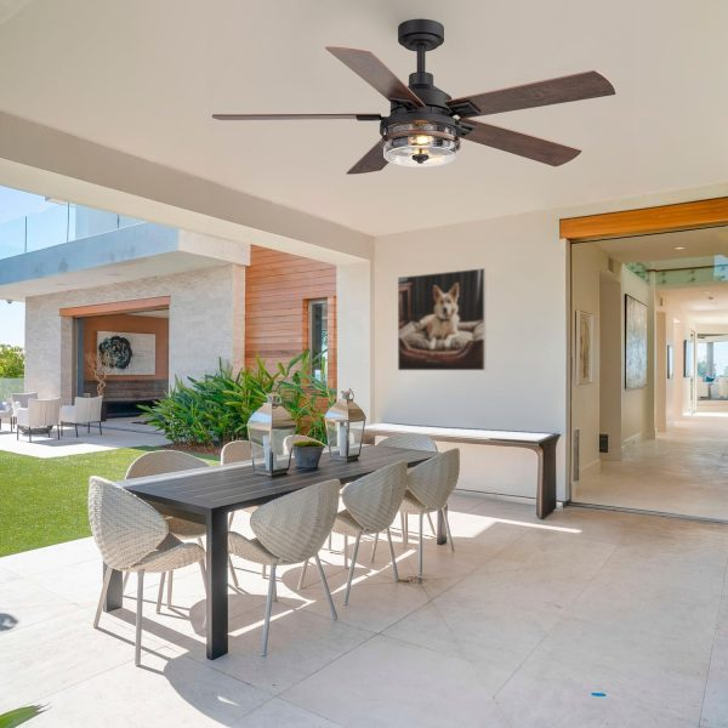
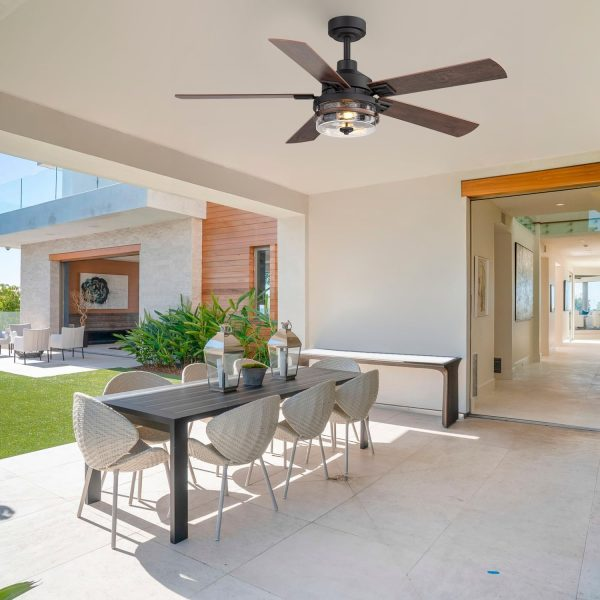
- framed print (439, 322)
